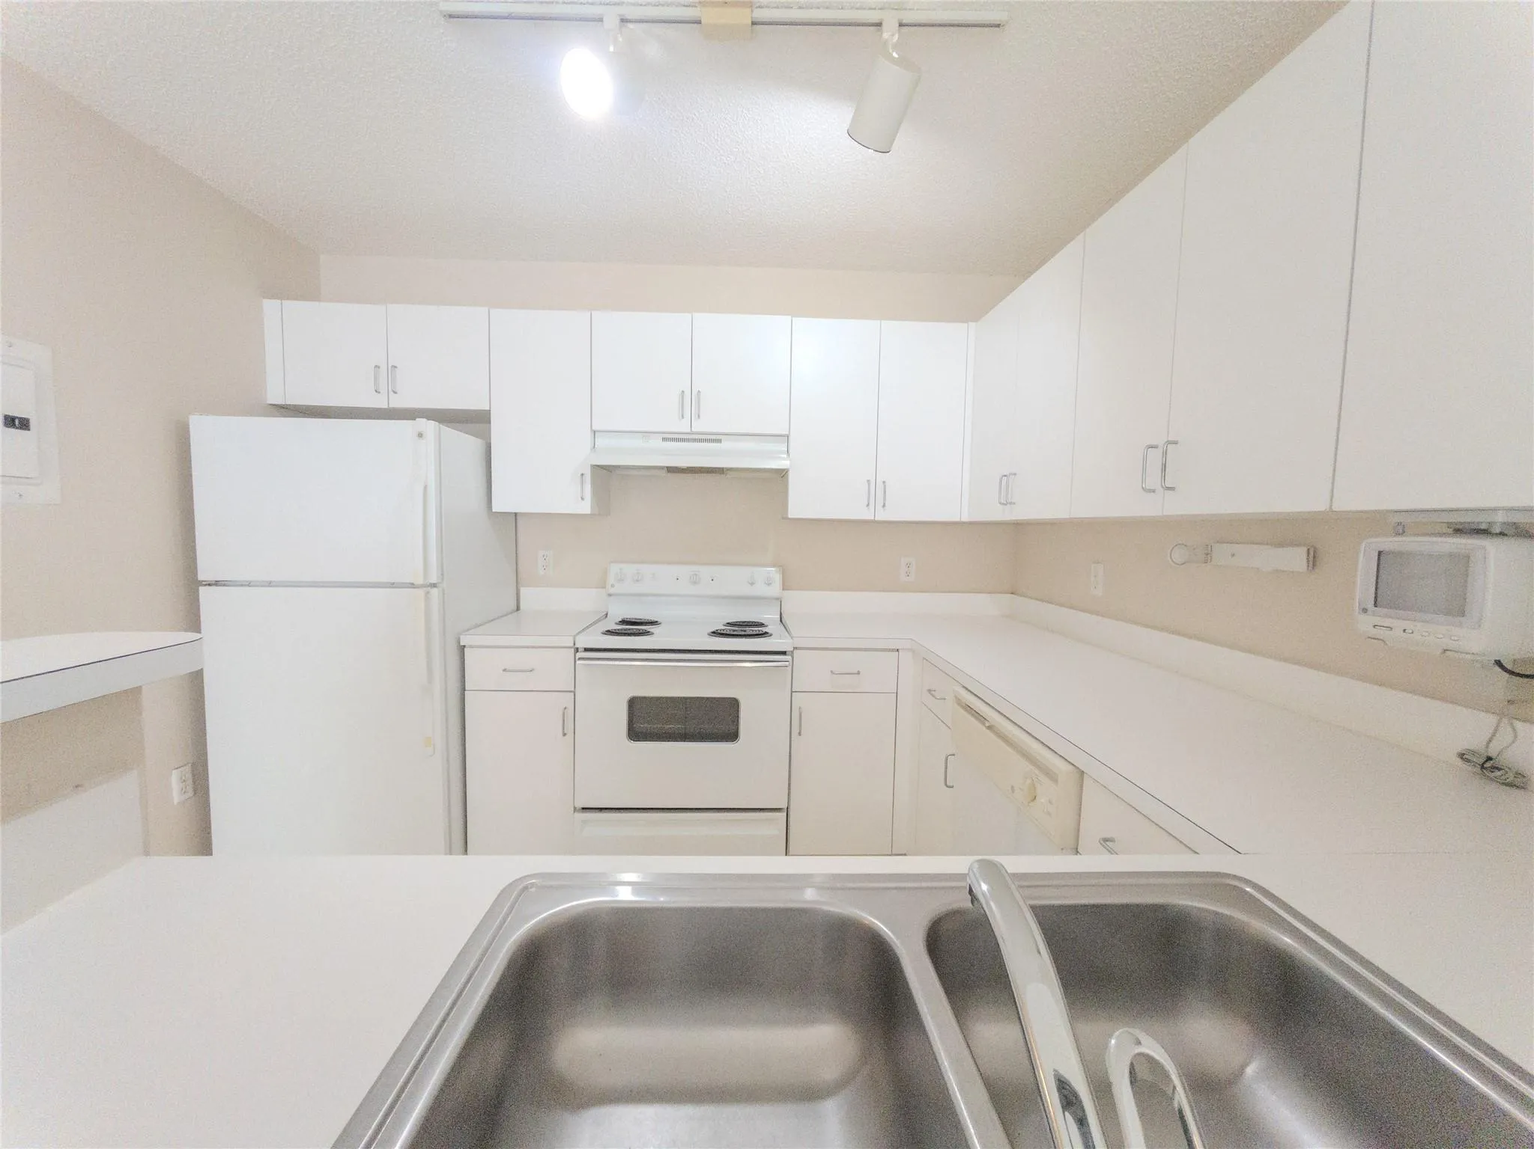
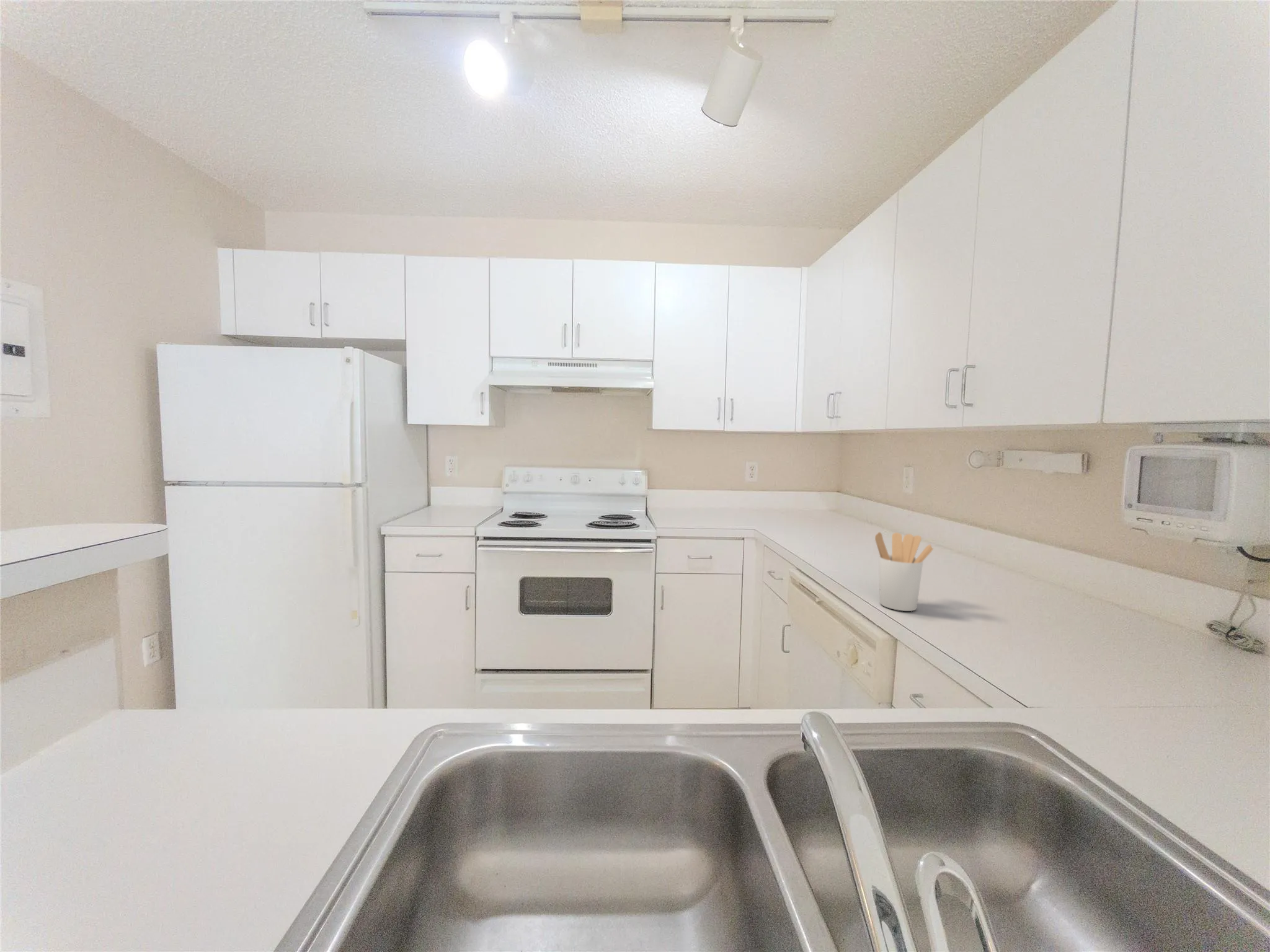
+ utensil holder (901, 568)
